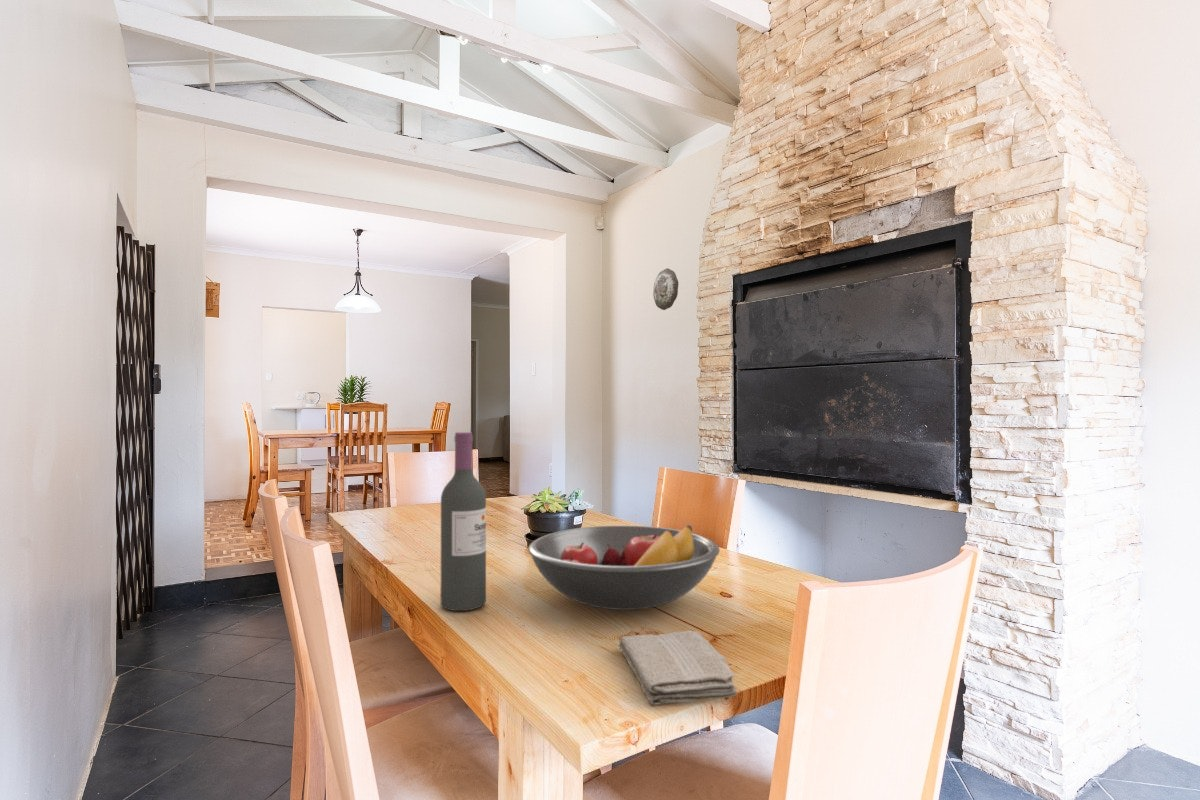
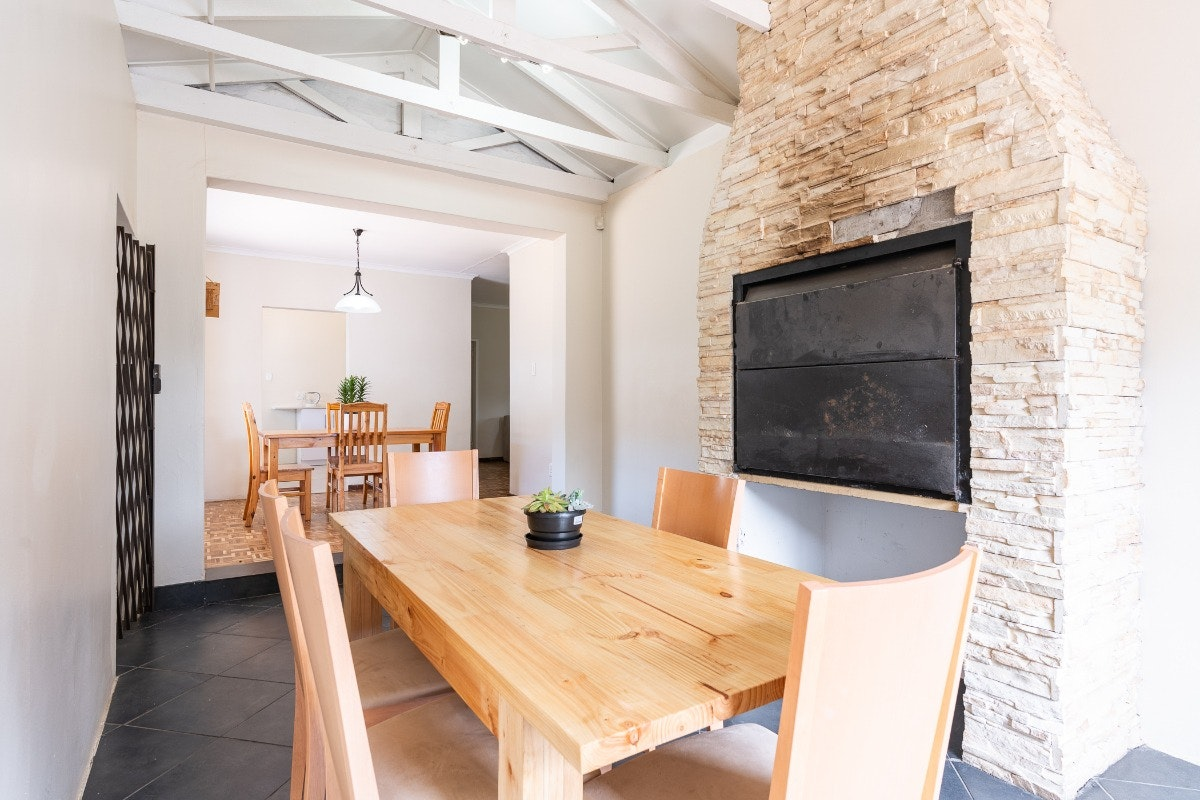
- wine bottle (463, 518)
- washcloth (674, 661)
- fruit bowl (623, 563)
- decorative plate (664, 289)
